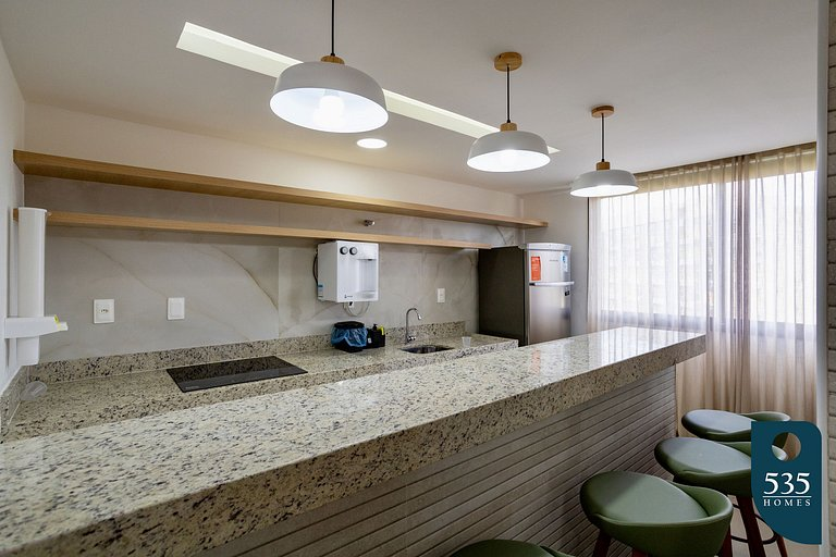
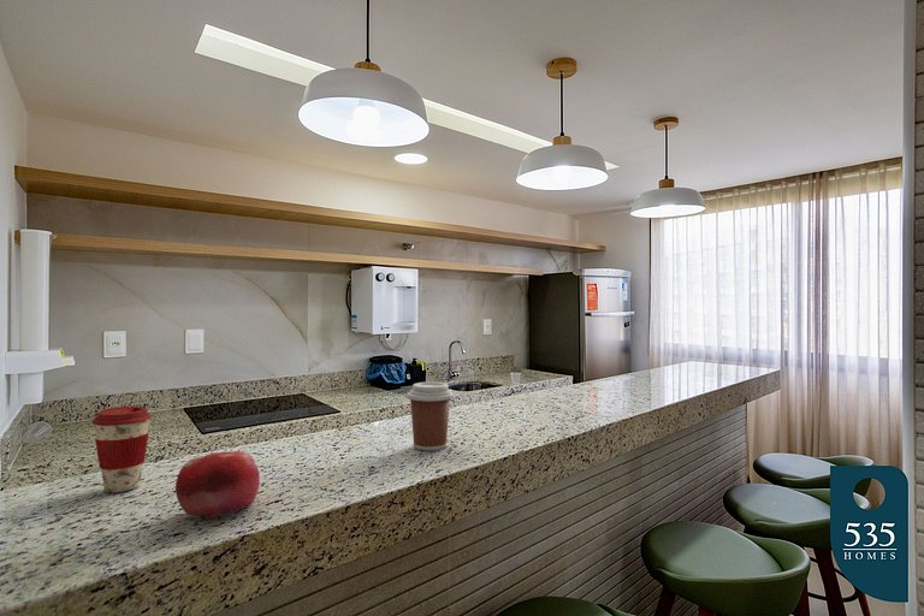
+ coffee cup (430, 415)
+ fruit (218, 480)
+ coffee cup (122, 448)
